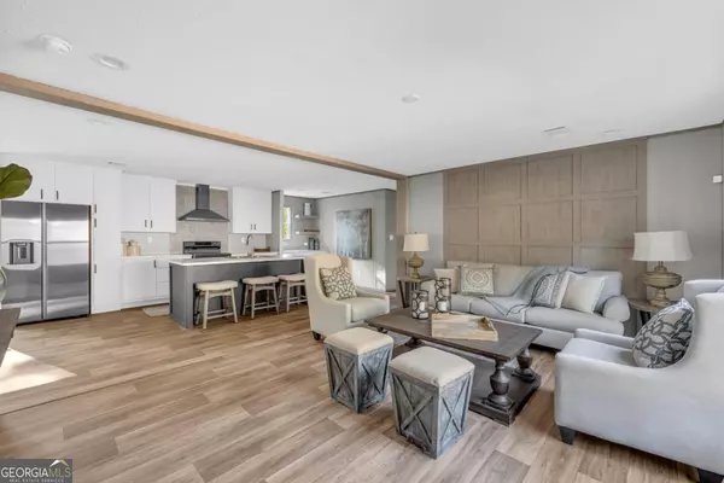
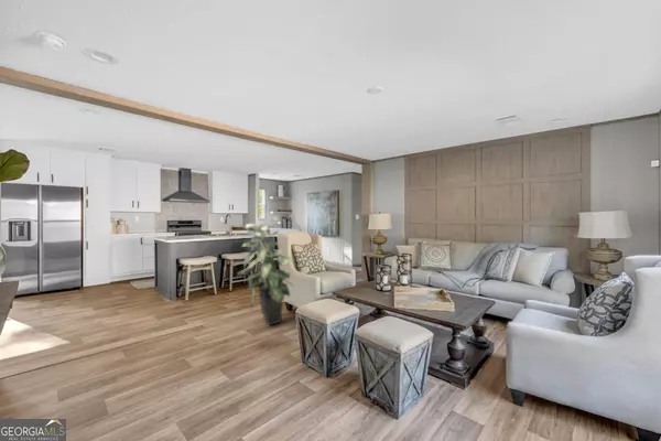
+ indoor plant (269, 271)
